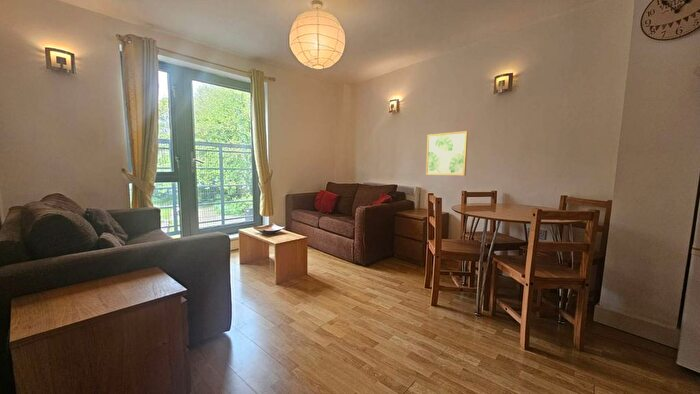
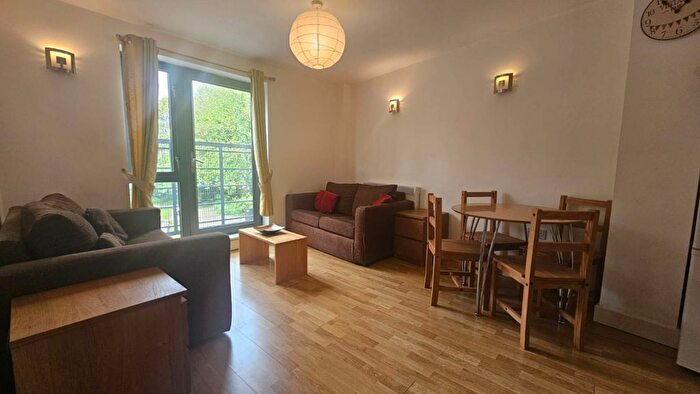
- wall art (445, 154)
